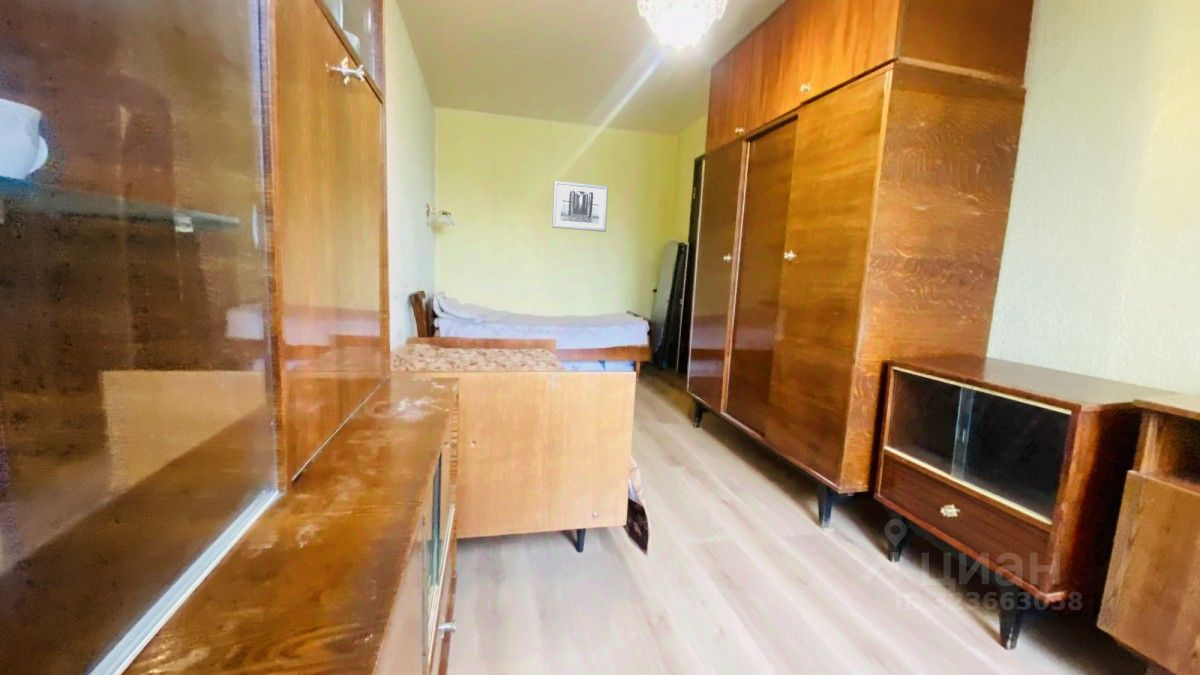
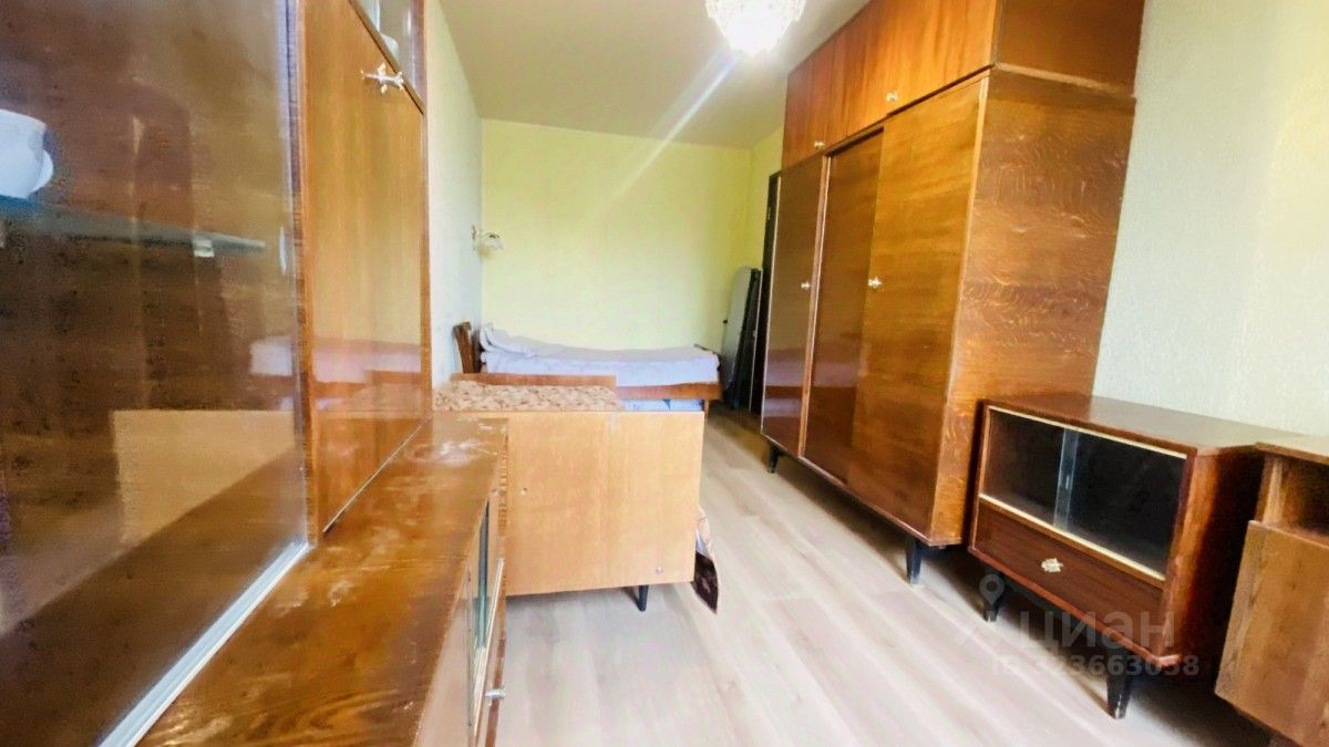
- wall art (580, 206)
